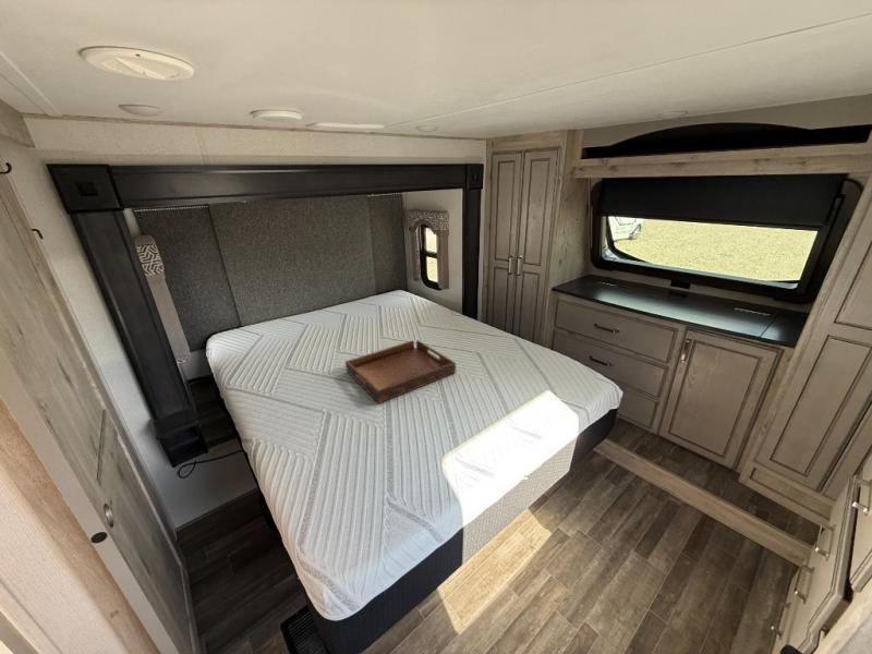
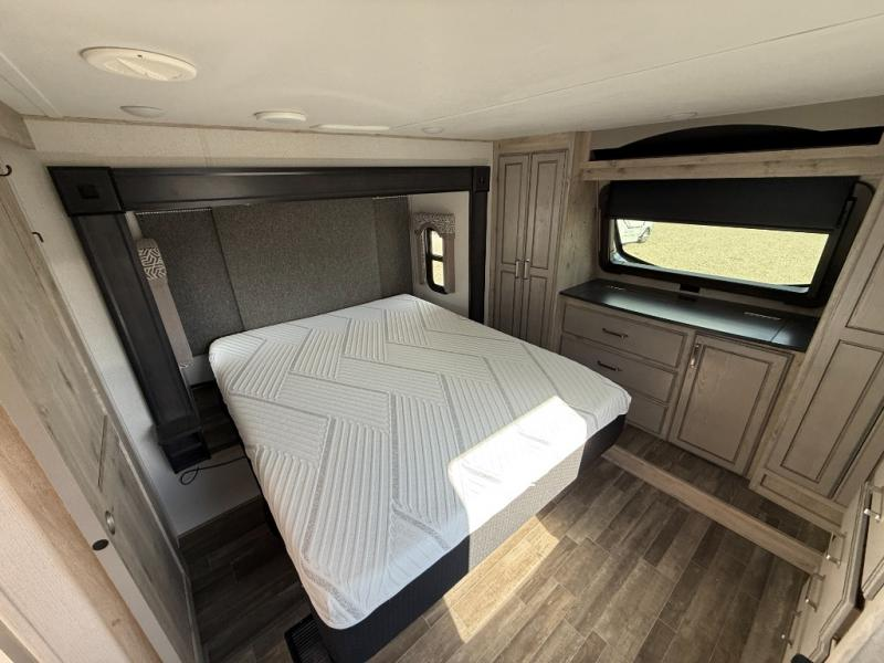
- serving tray (400, 366)
